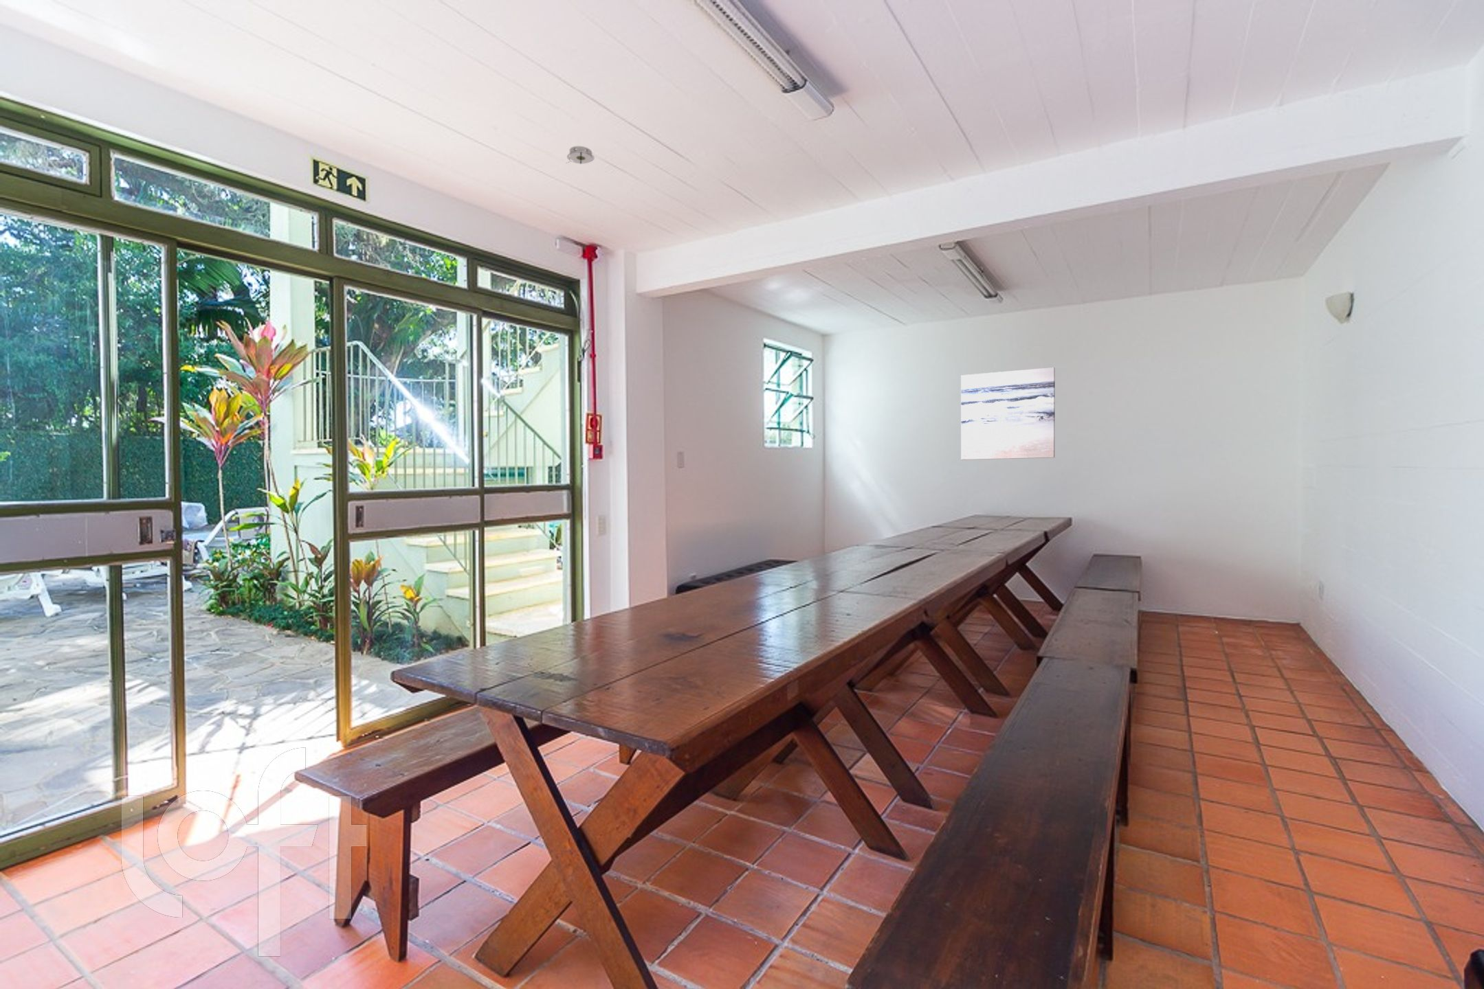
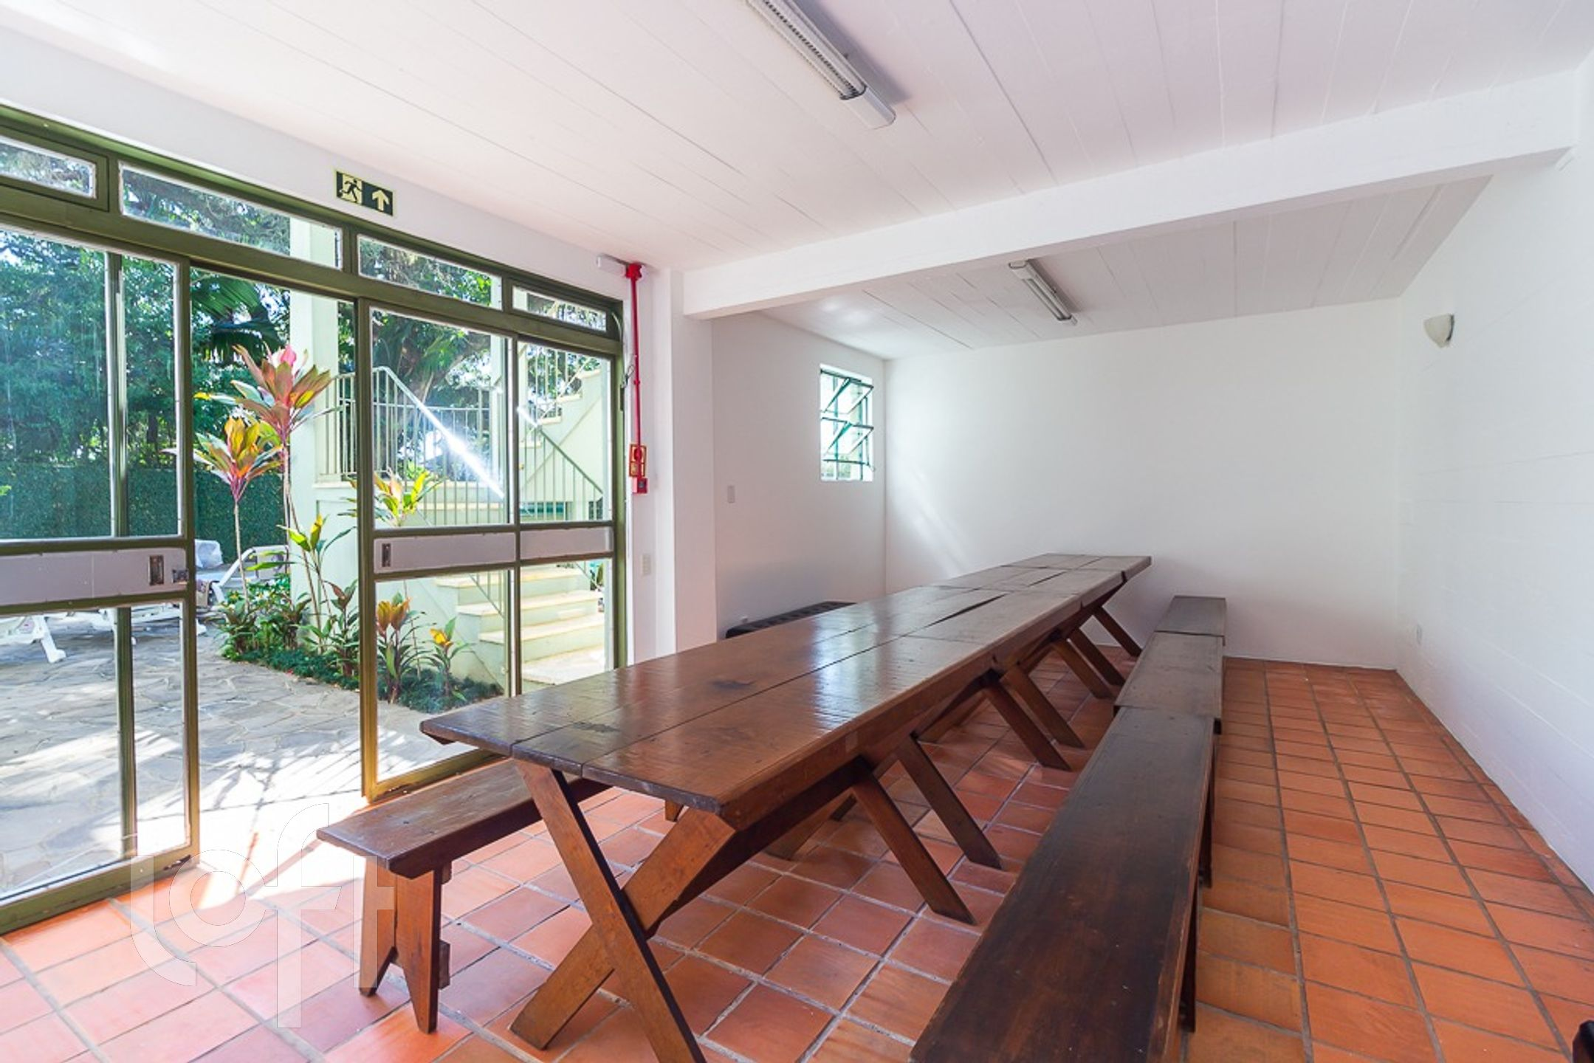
- smoke detector (580, 155)
- wall art (1006, 415)
